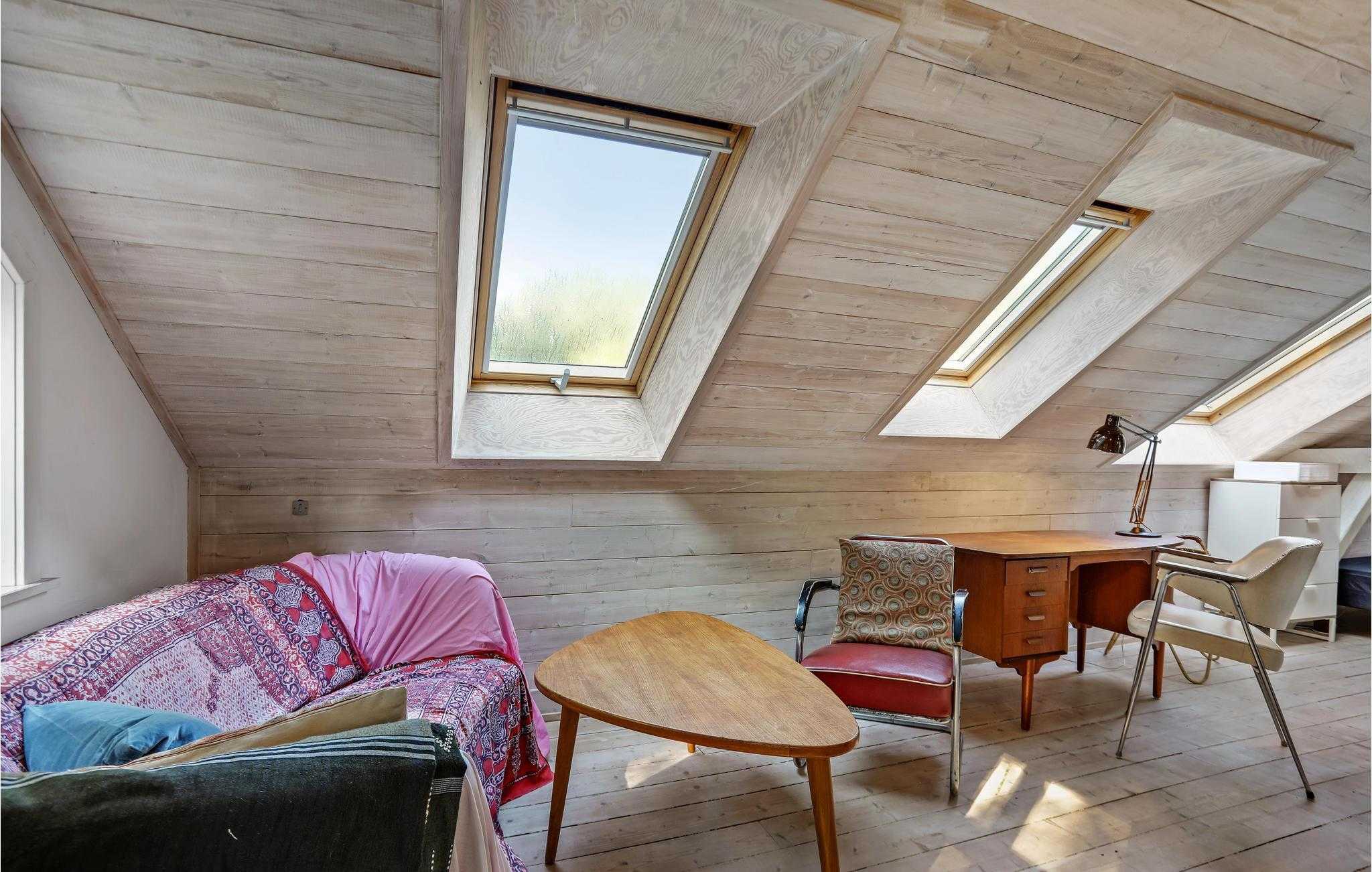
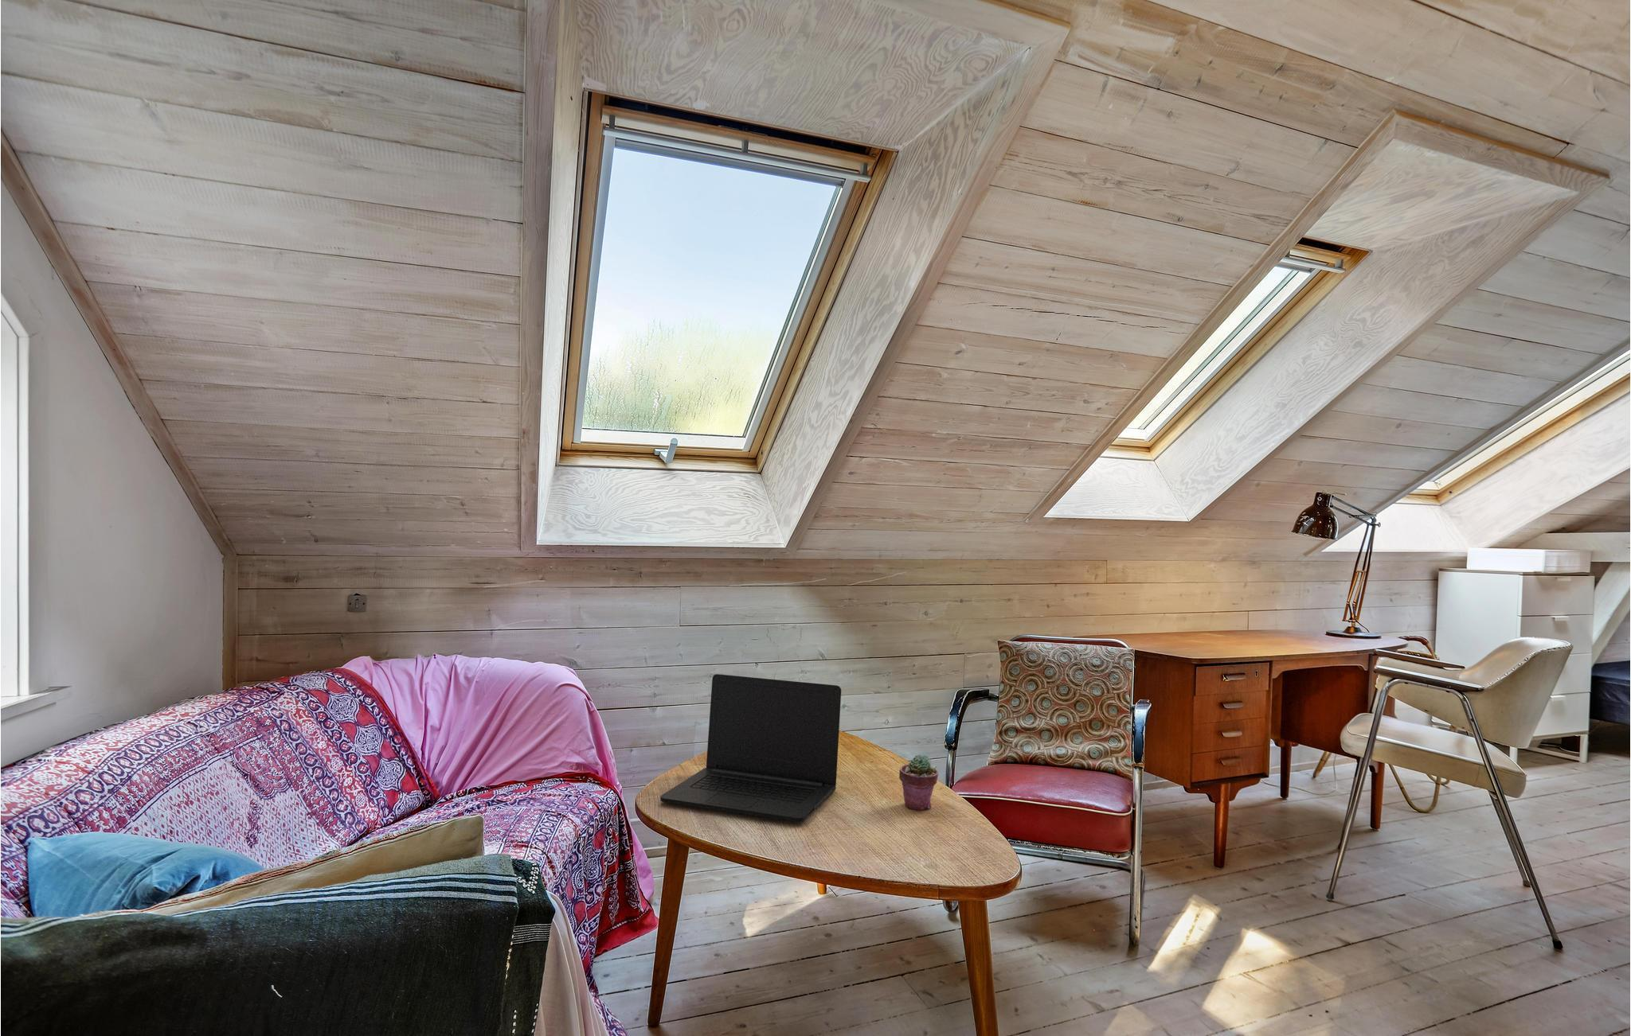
+ potted succulent (918, 779)
+ laptop (754, 743)
